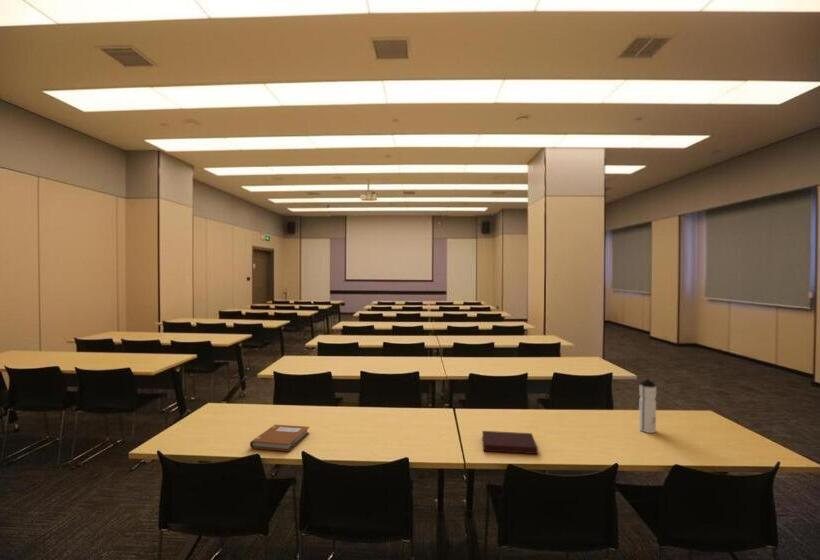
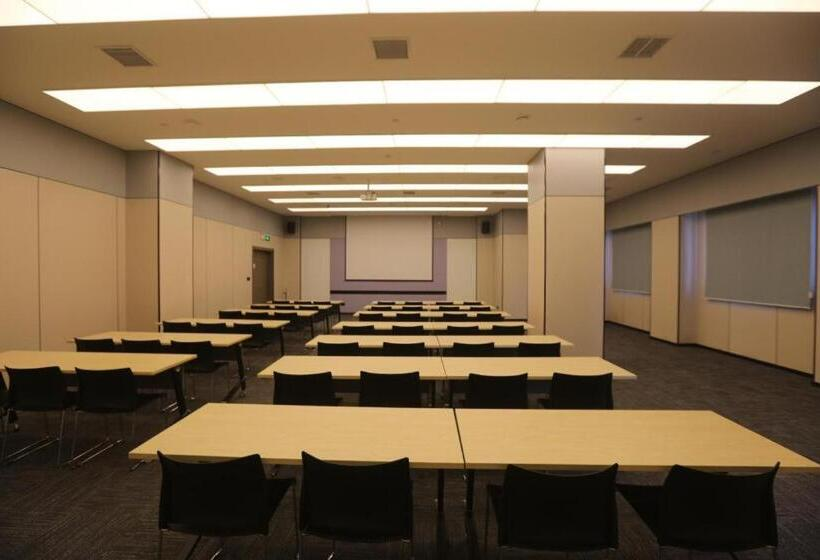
- notebook (281, 436)
- notebook (508, 441)
- water bottle (647, 404)
